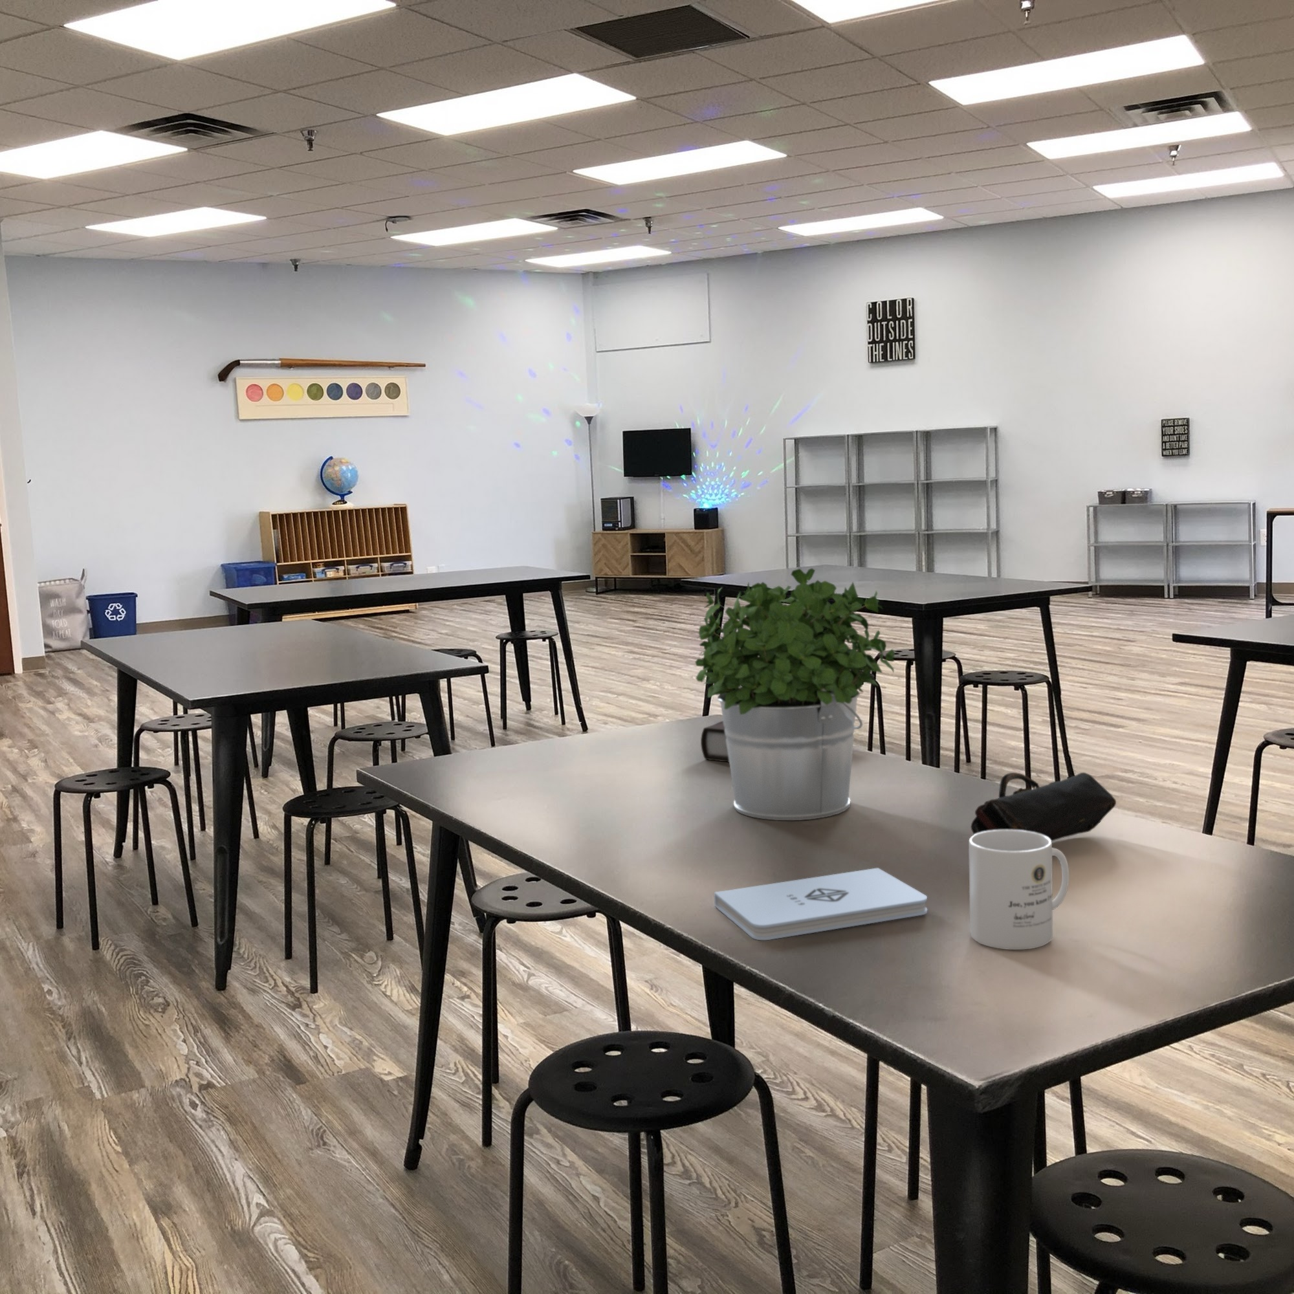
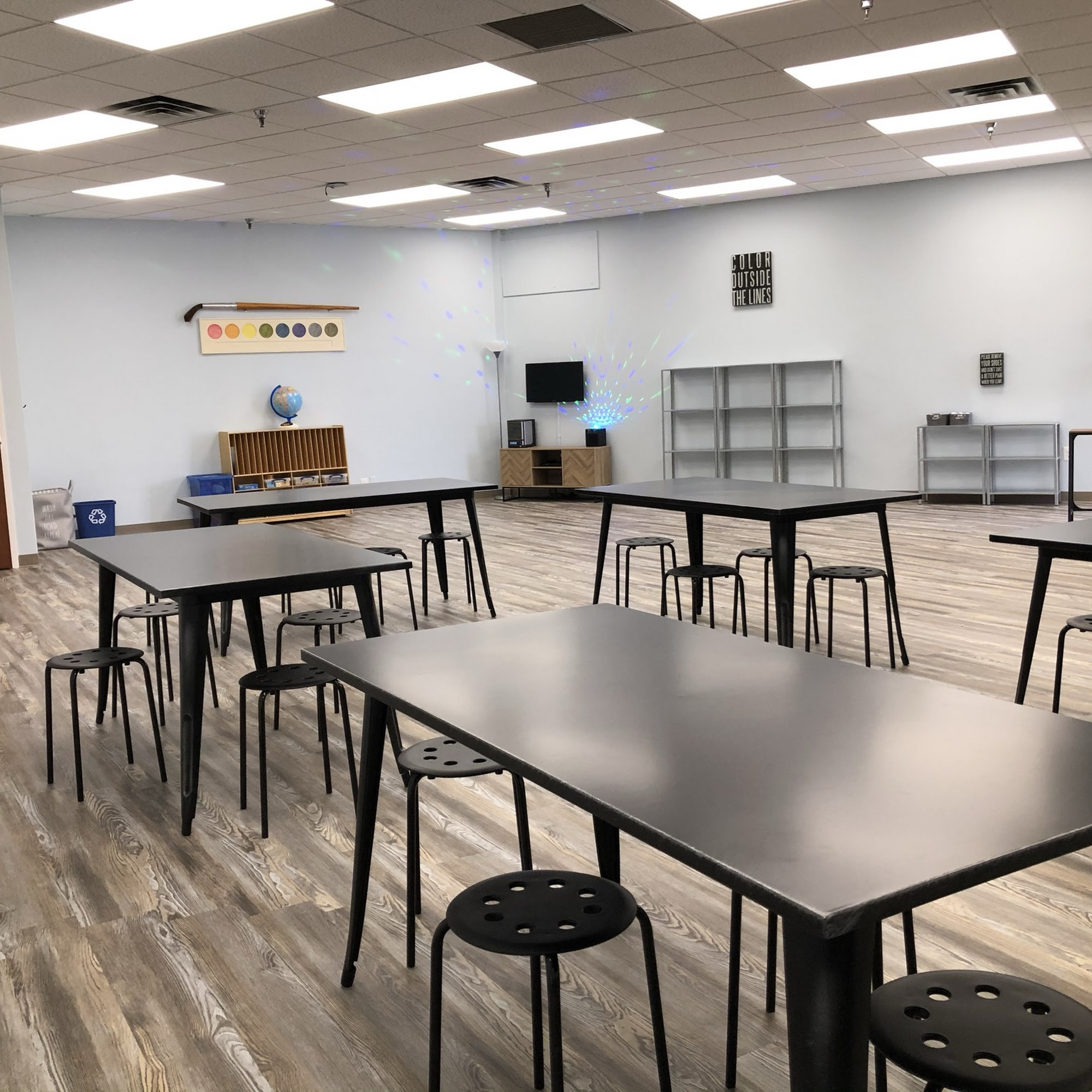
- bible (726, 737)
- notepad (821, 903)
- mug (1024, 885)
- pencil case (1045, 812)
- potted plant (793, 687)
